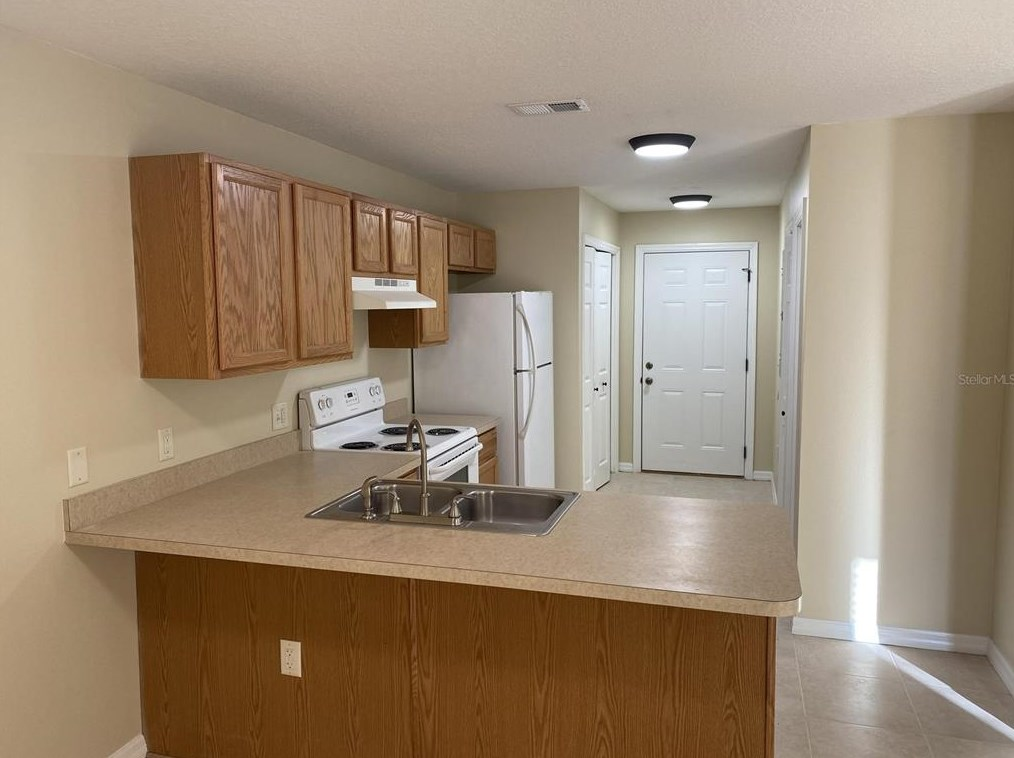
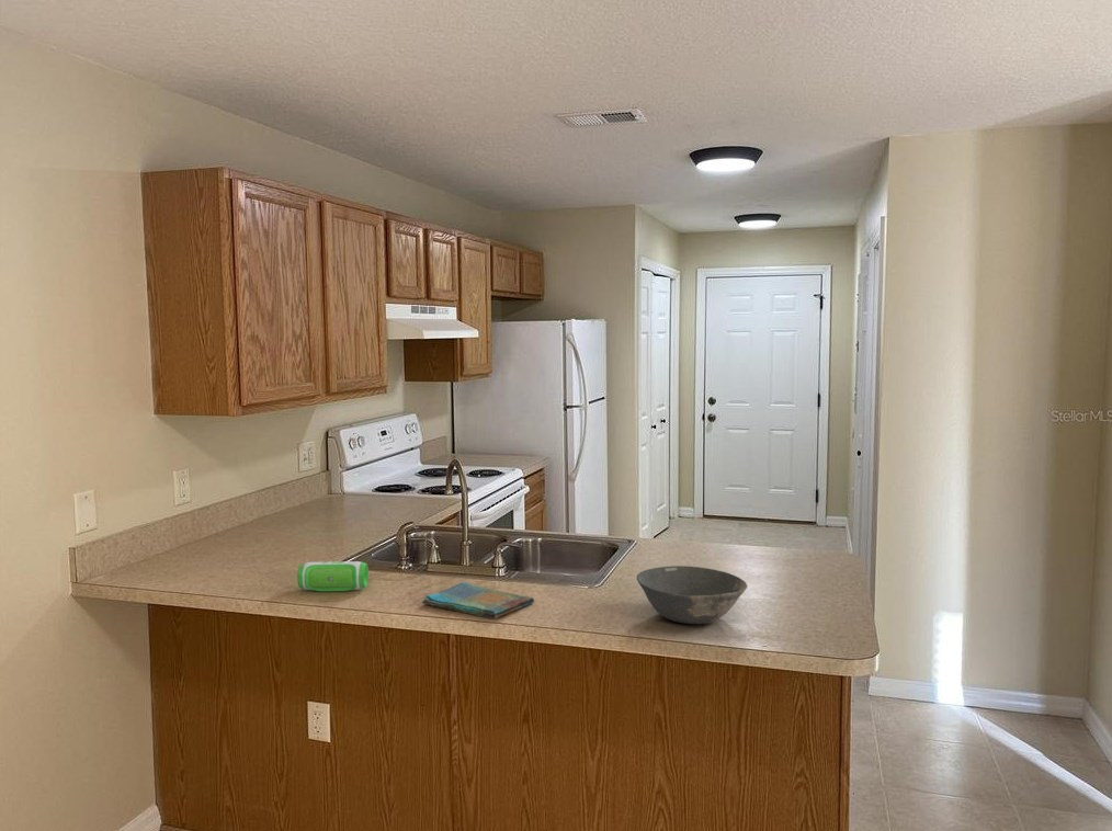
+ speaker (333, 576)
+ bowl (691, 597)
+ dish towel (478, 599)
